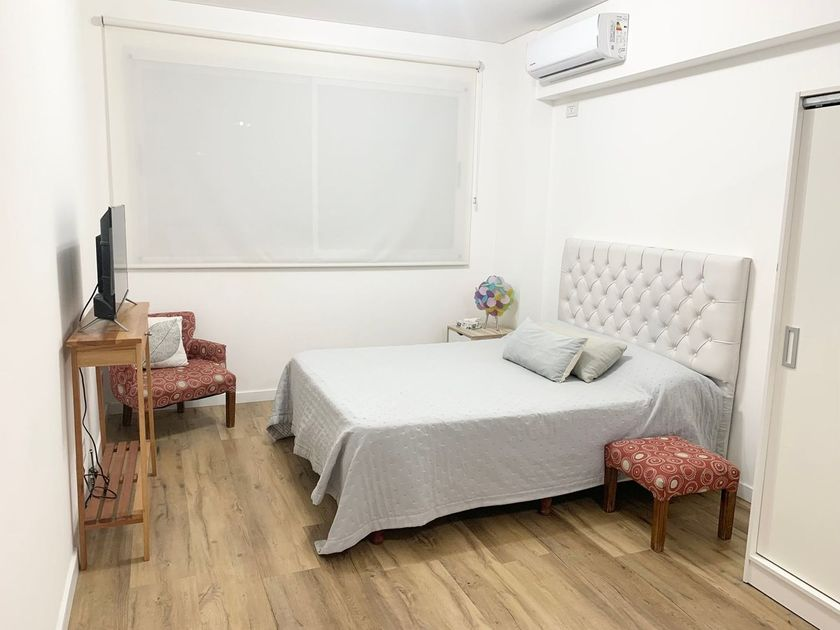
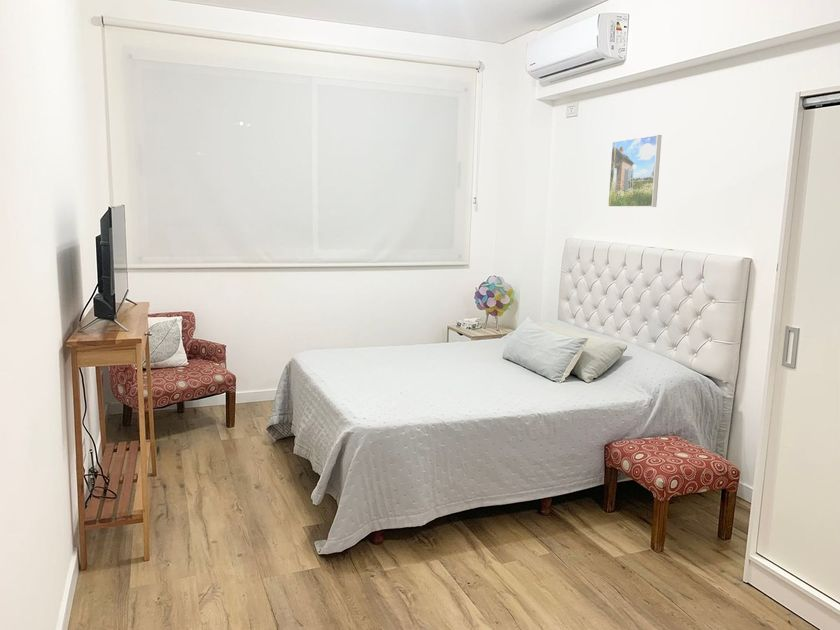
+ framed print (633, 173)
